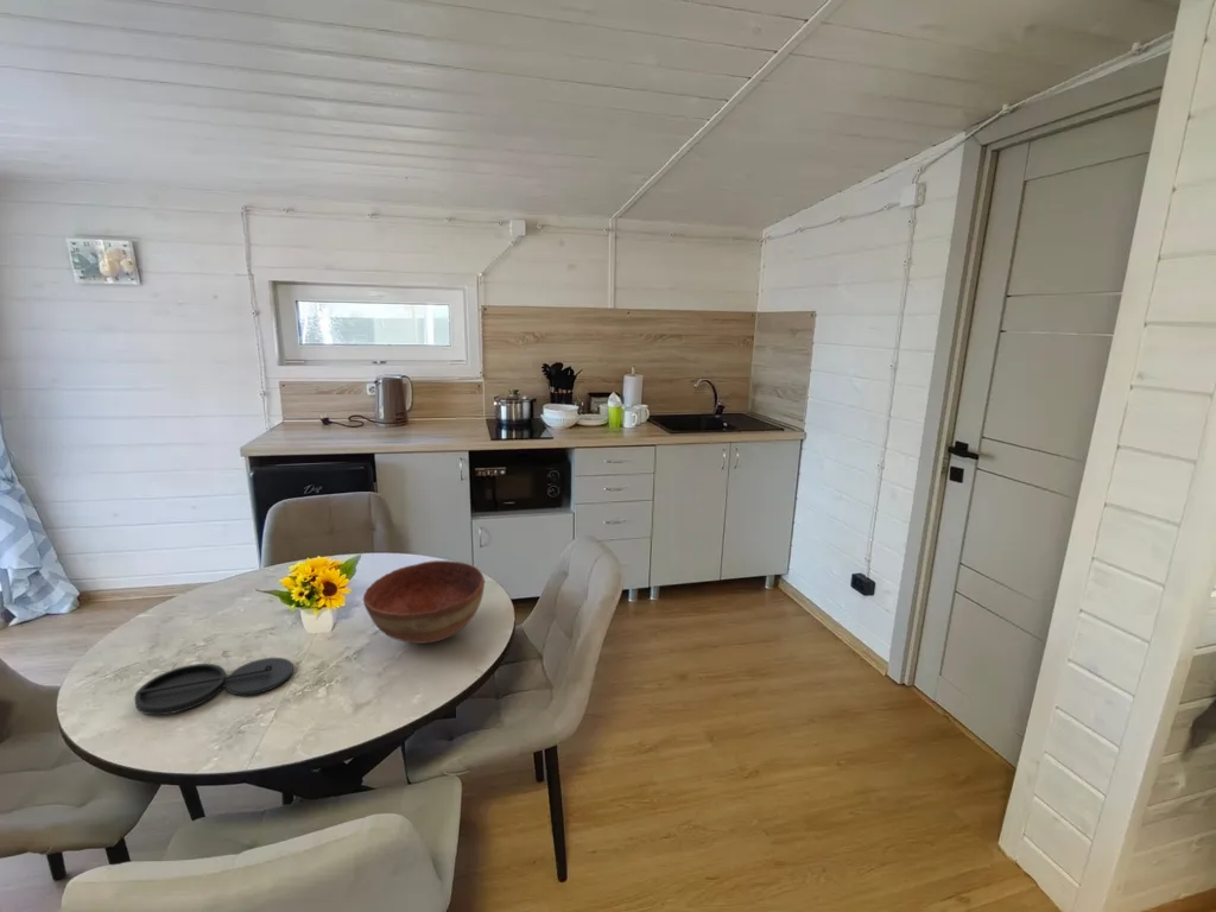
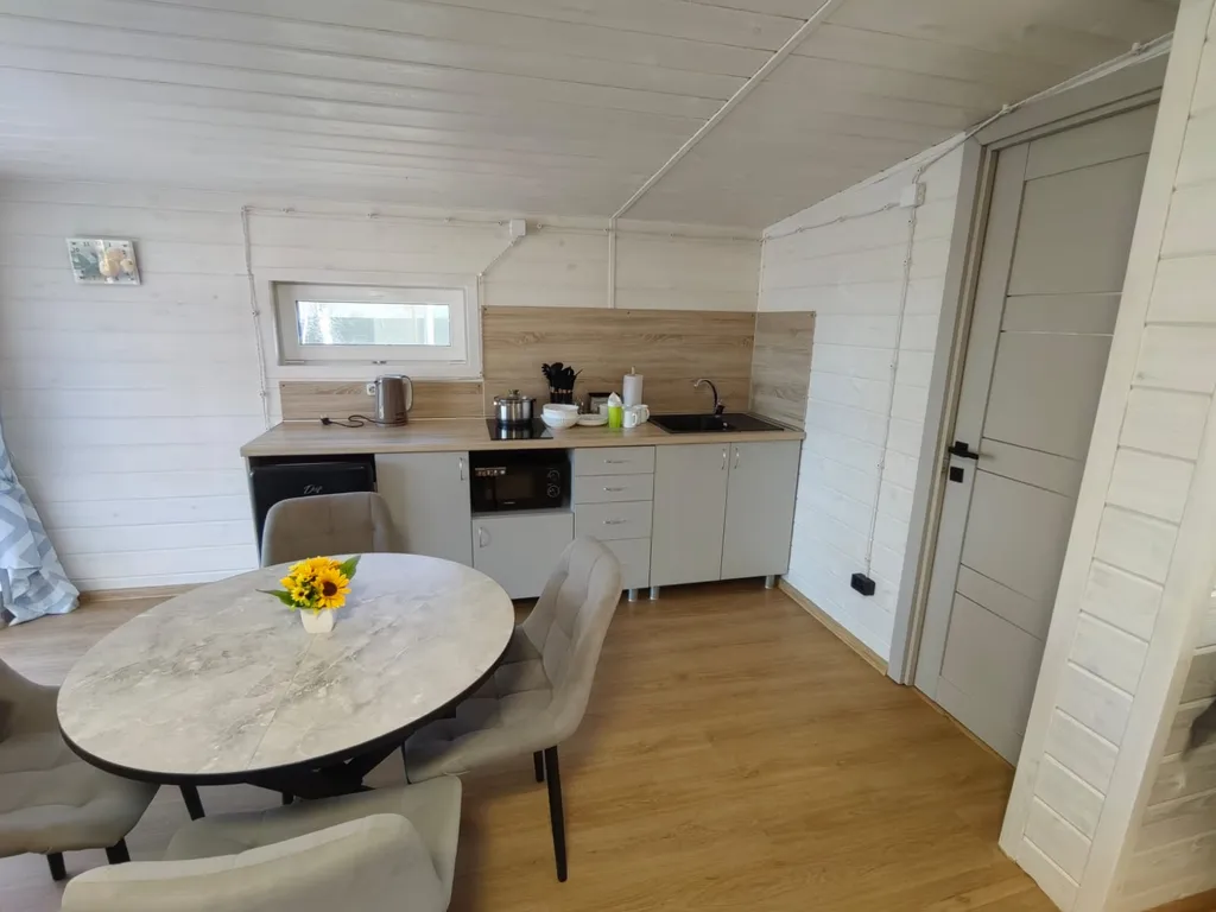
- plate (217, 679)
- bowl (426, 608)
